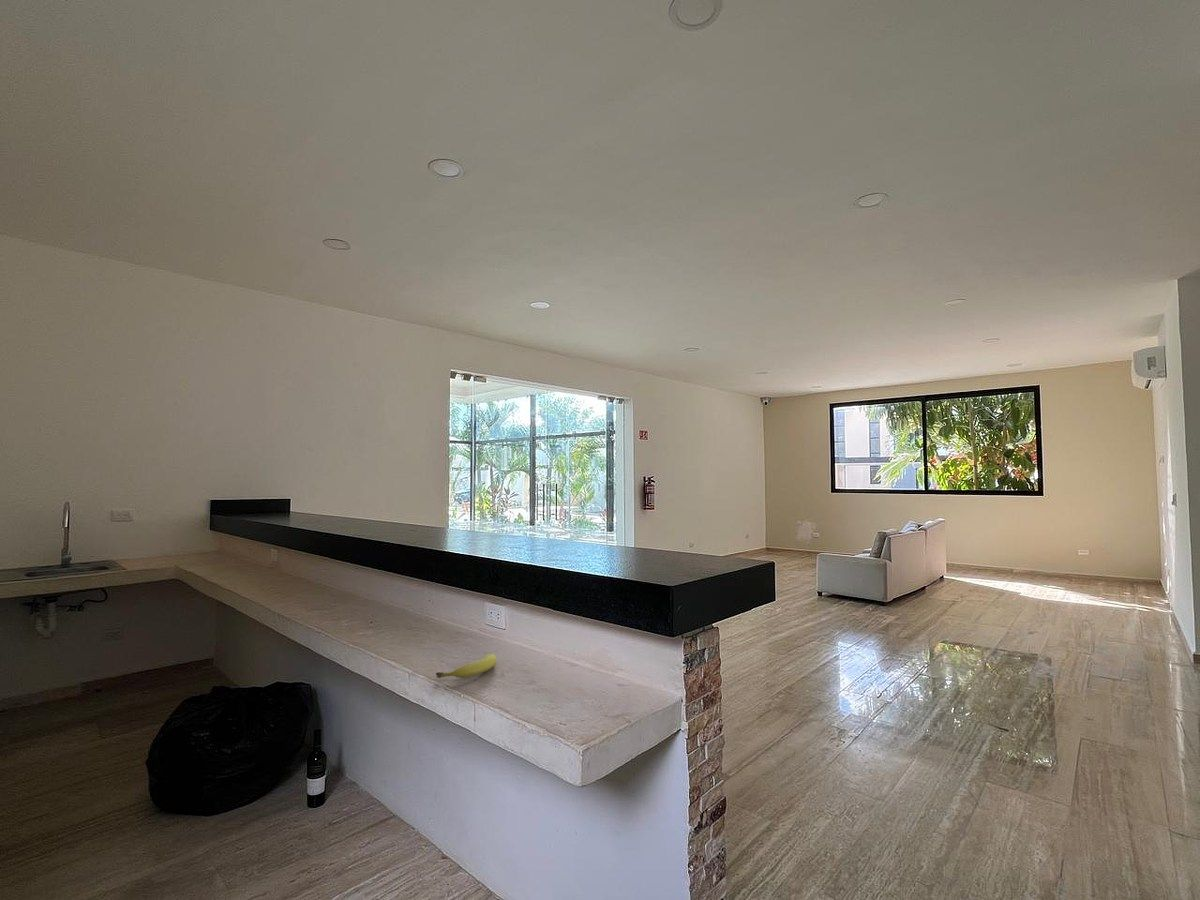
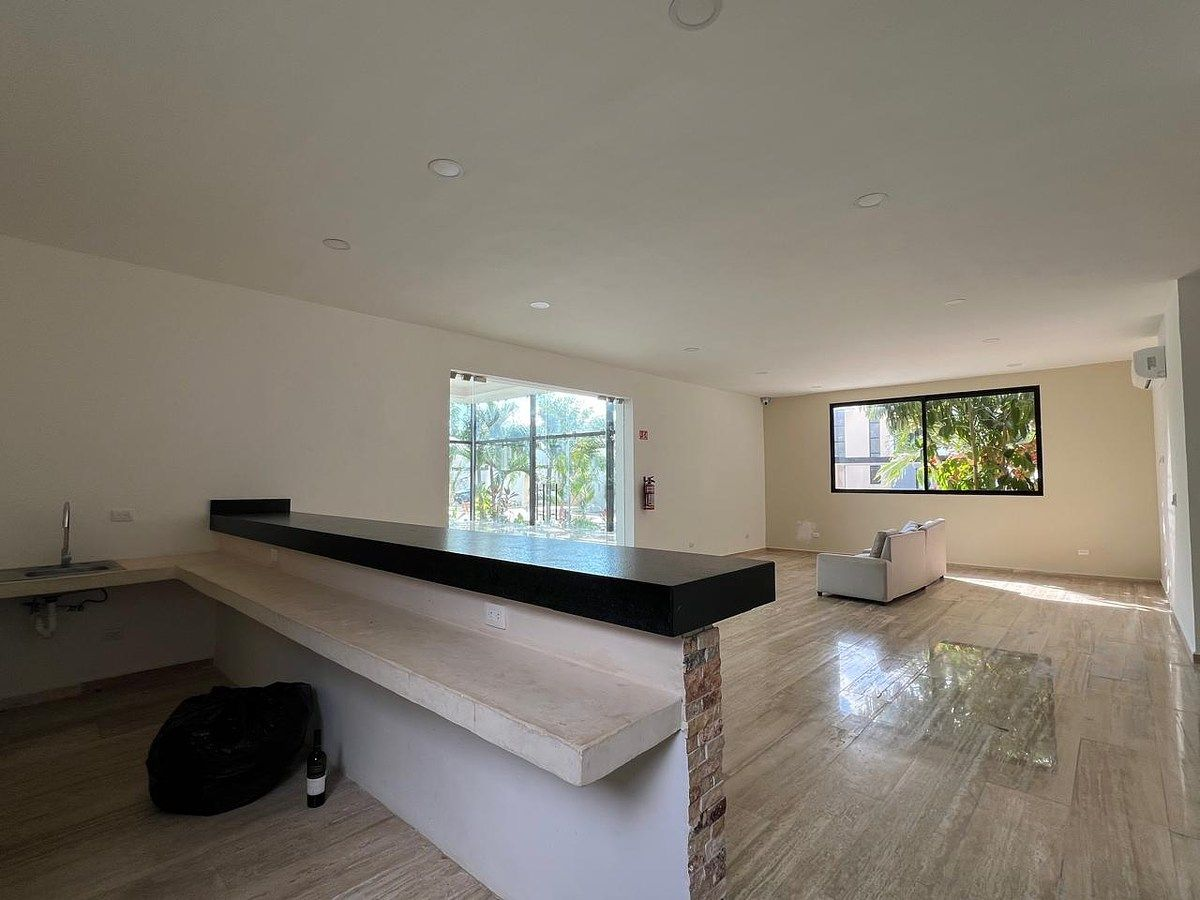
- fruit (472, 665)
